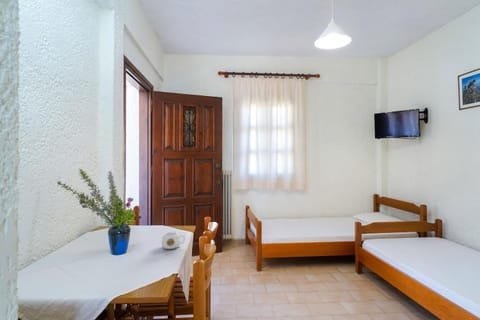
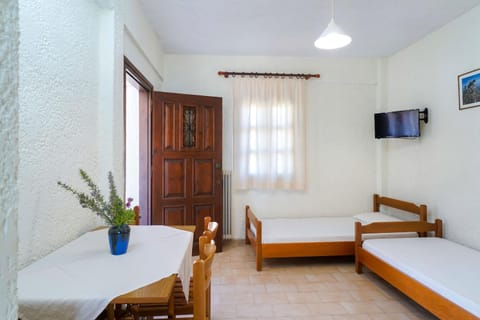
- mug (173, 240)
